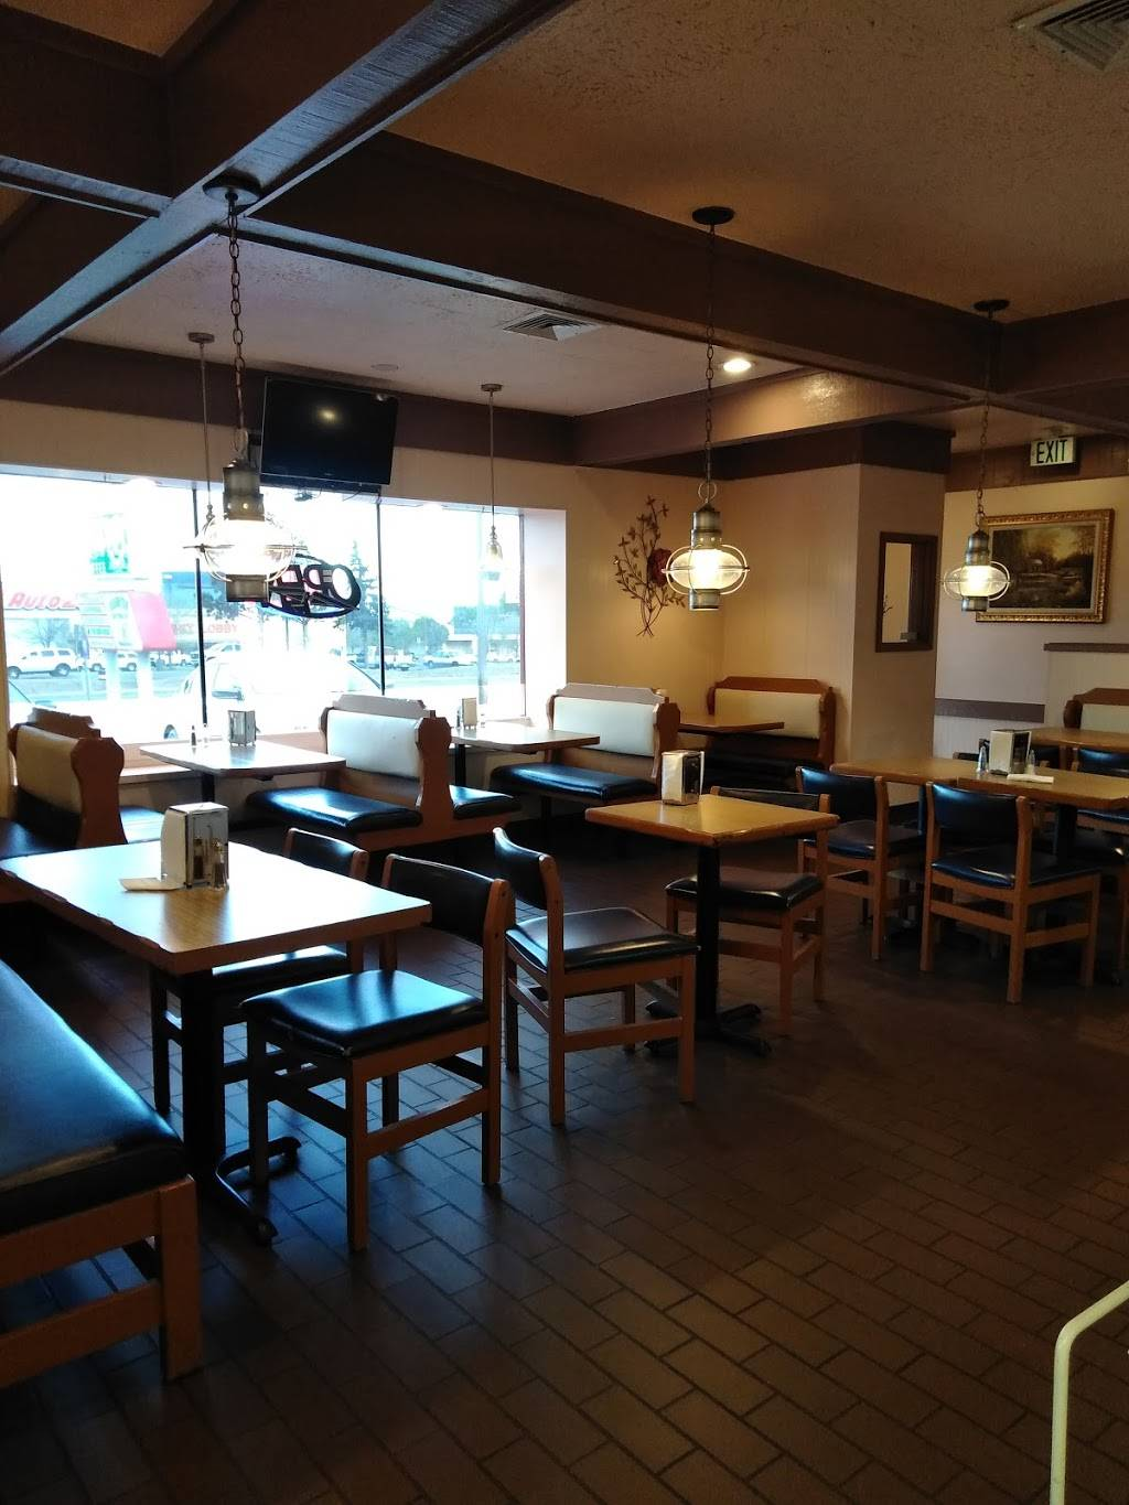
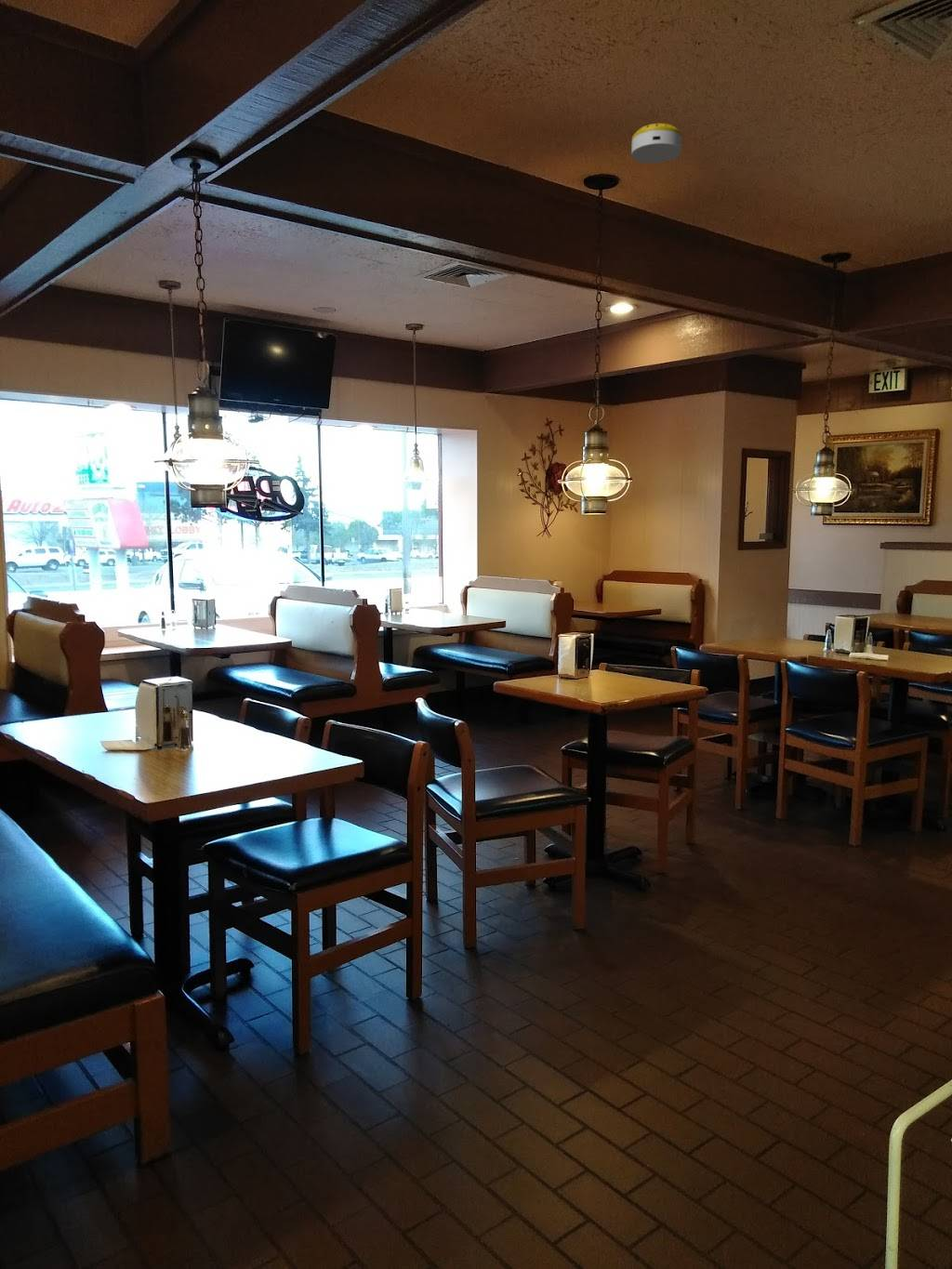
+ smoke detector (656, 142)
